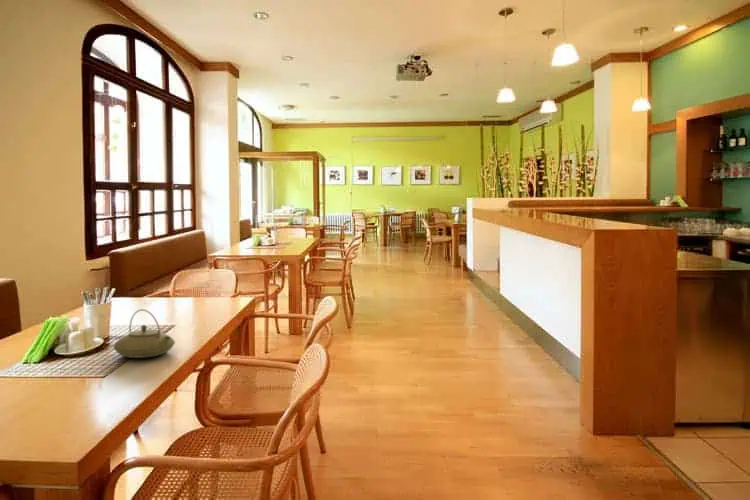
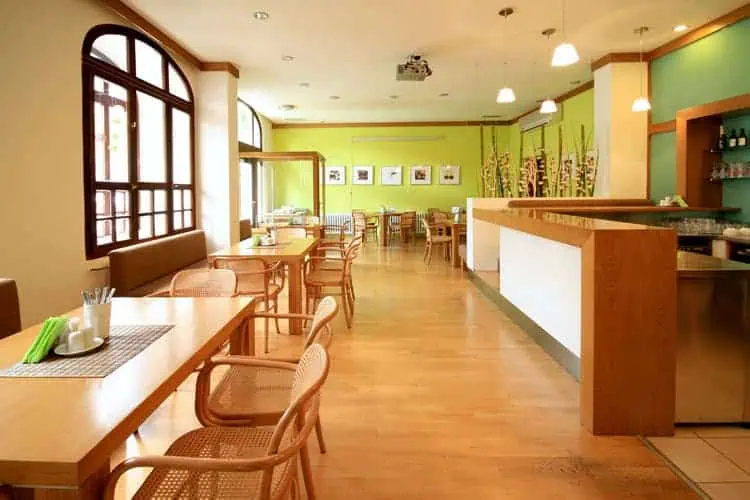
- teapot (146, 332)
